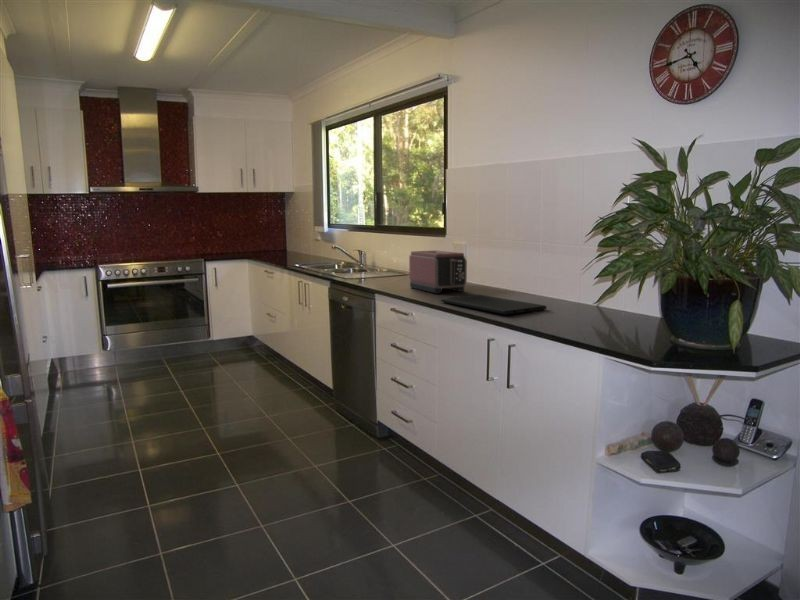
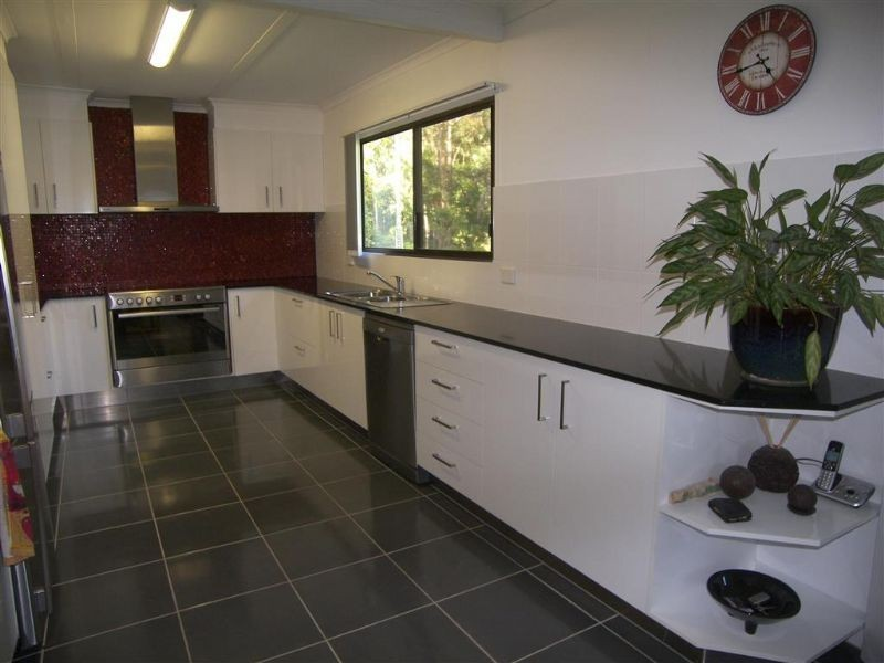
- toaster (438, 271)
- cutting board (491, 303)
